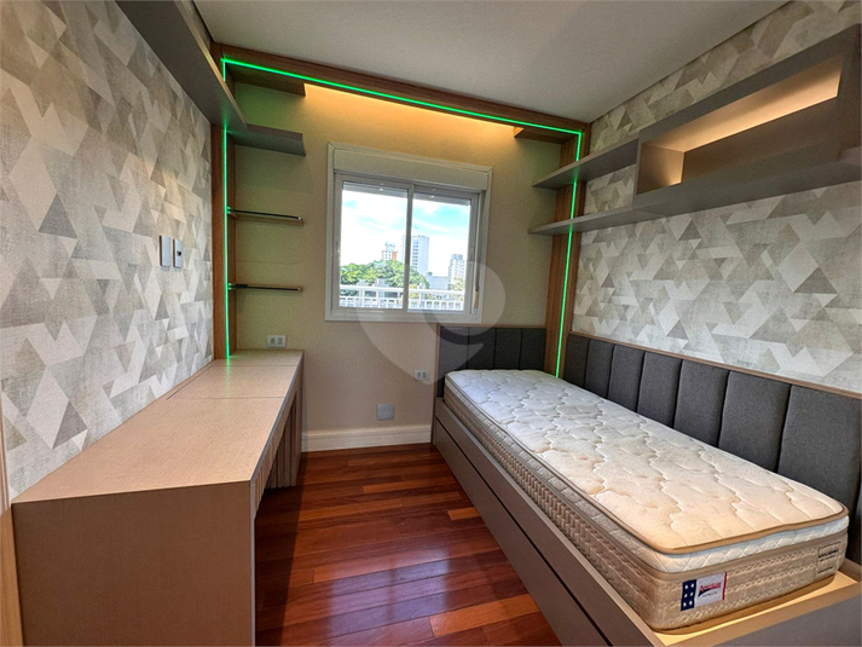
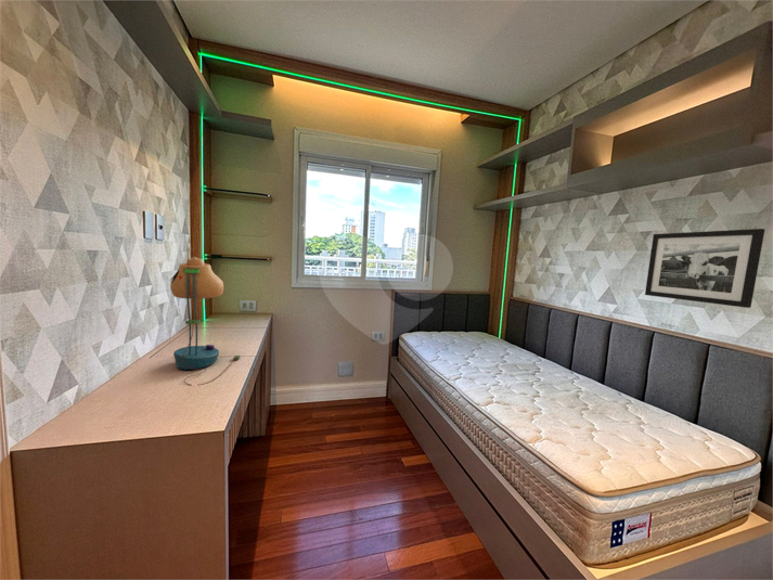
+ picture frame (696, 266)
+ desk lamp (195, 308)
